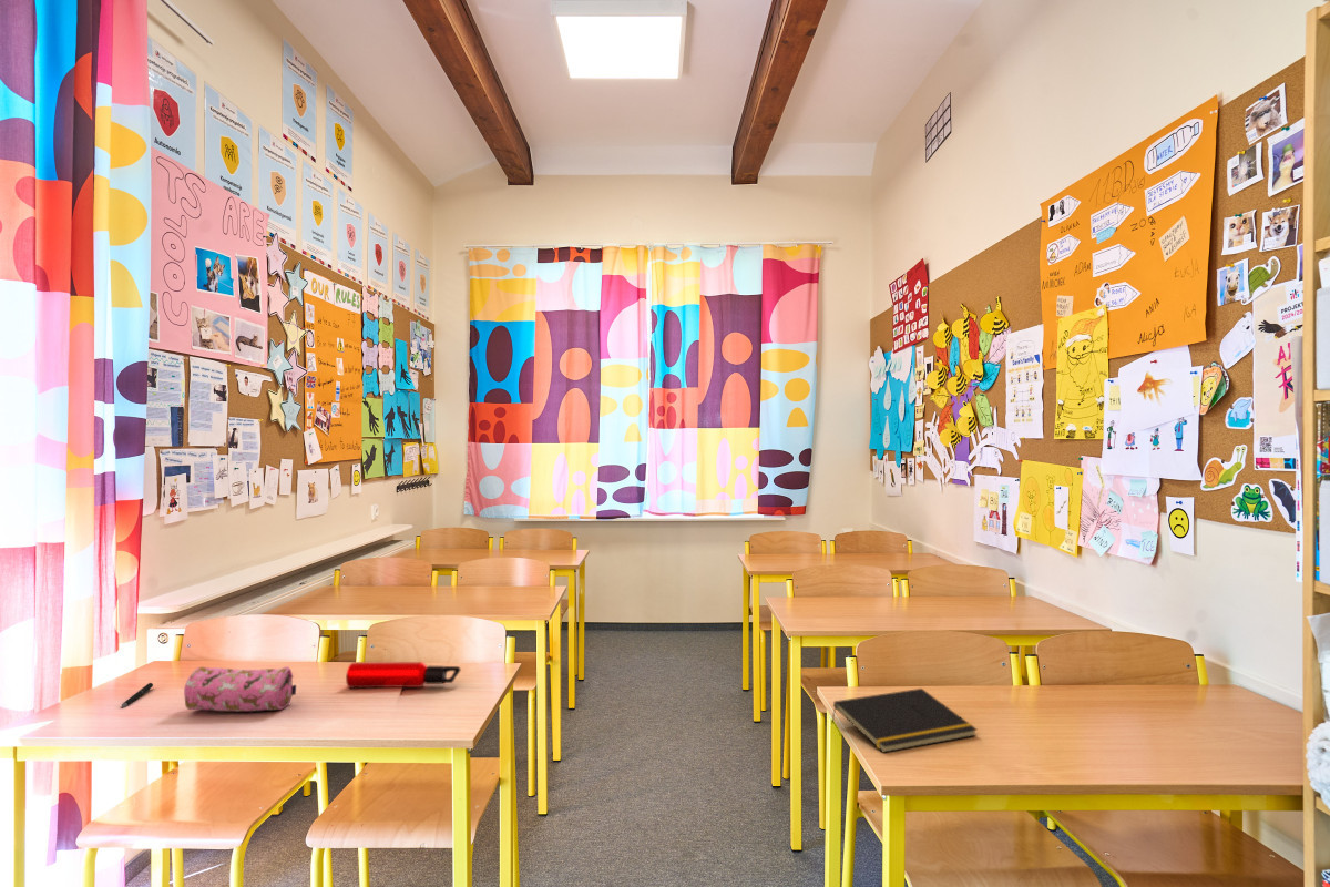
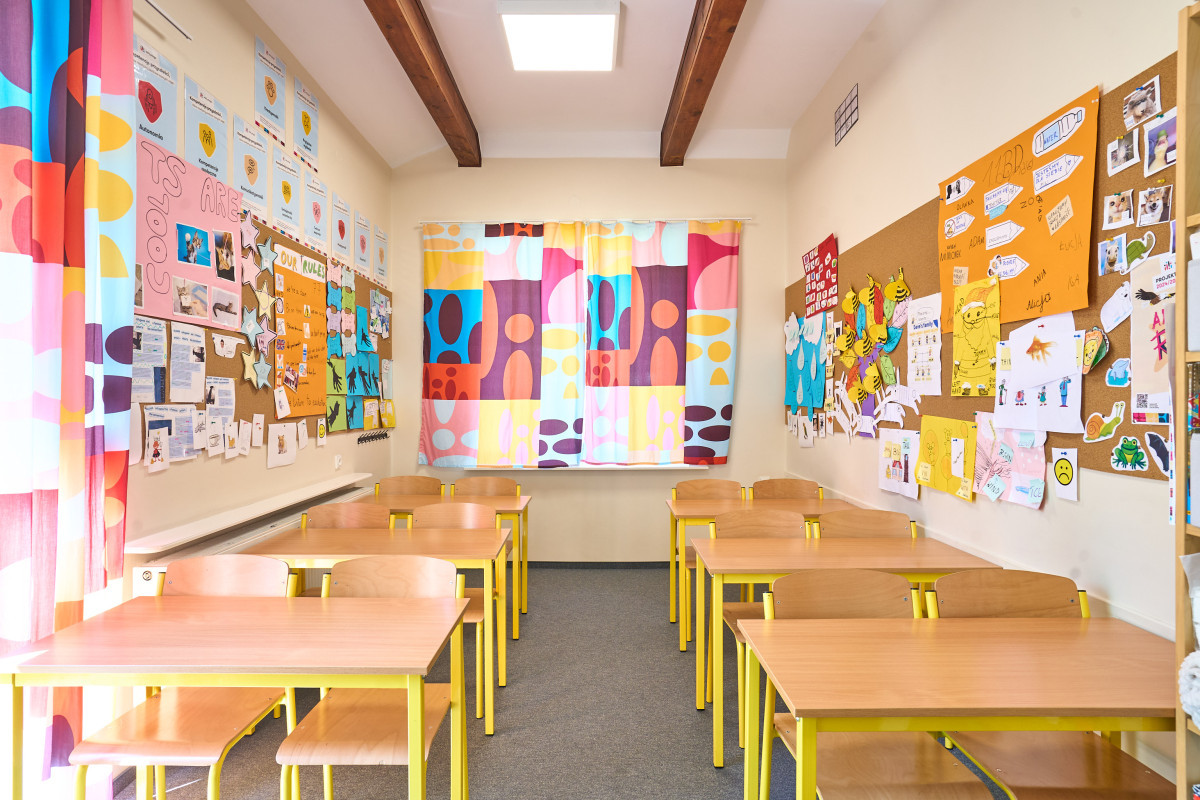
- notepad (903, 717)
- pen (136, 695)
- water bottle (401, 674)
- pencil case (239, 687)
